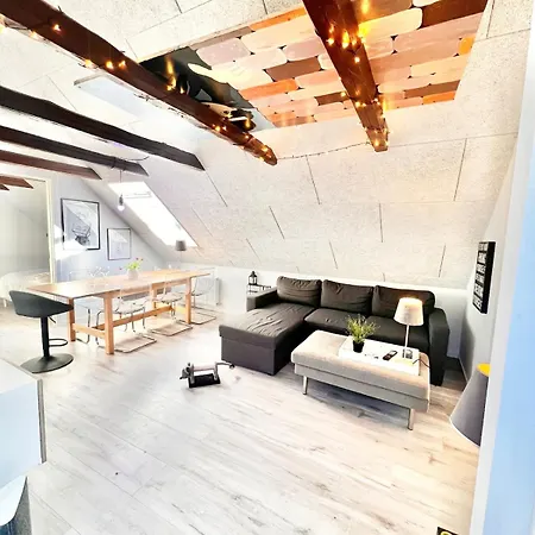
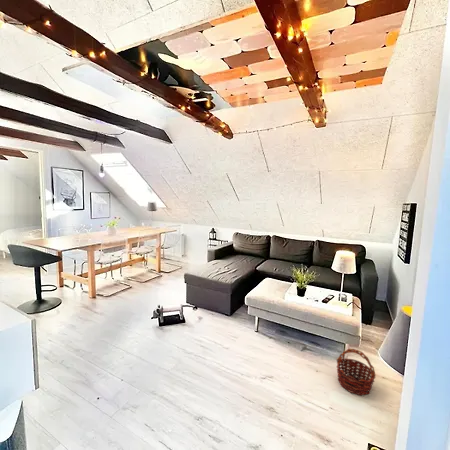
+ basket (355, 367)
